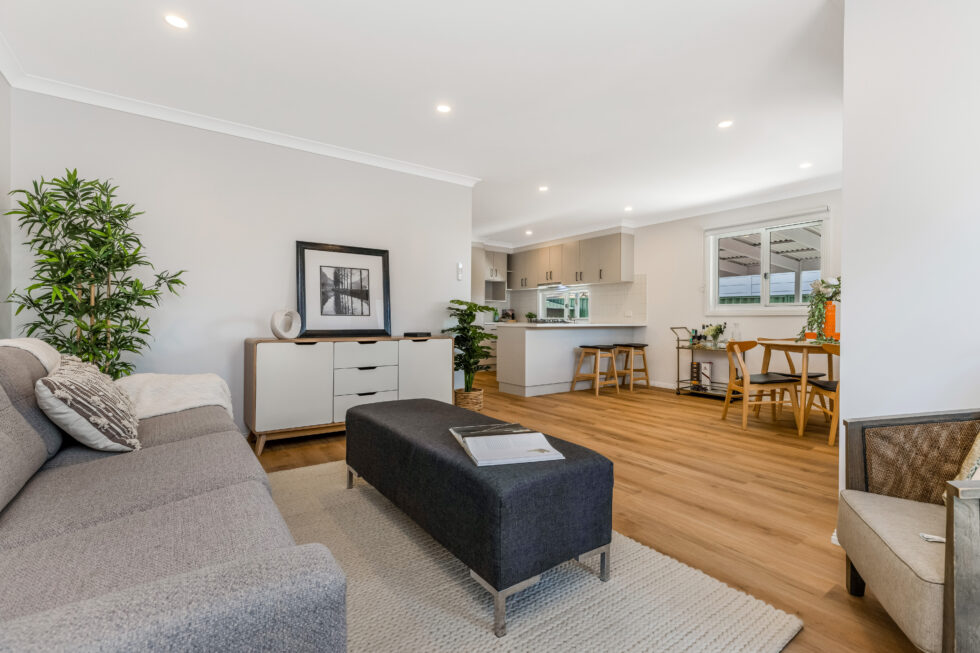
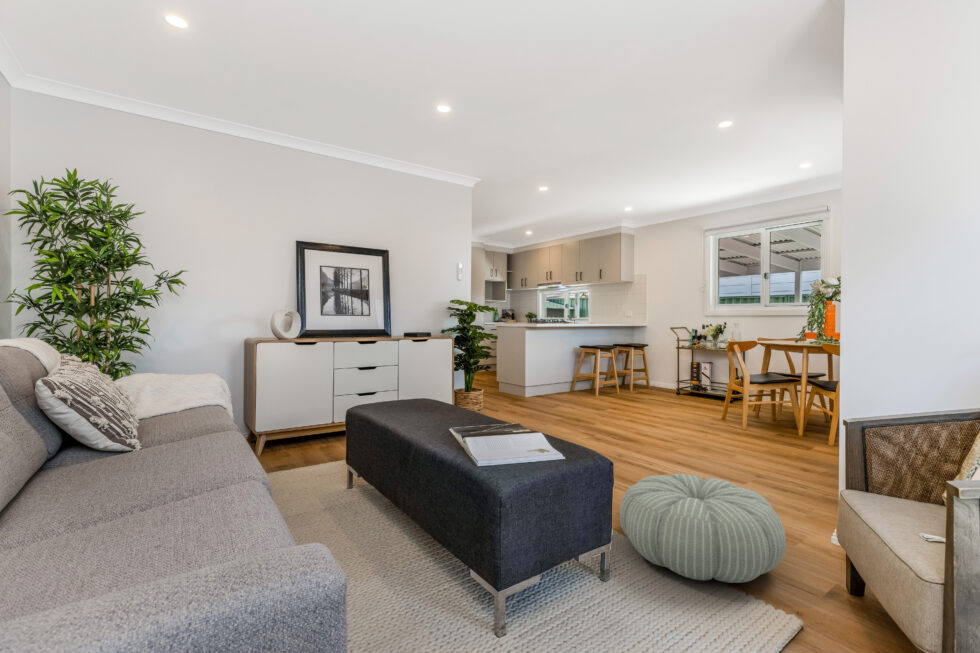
+ pouf (697, 521)
